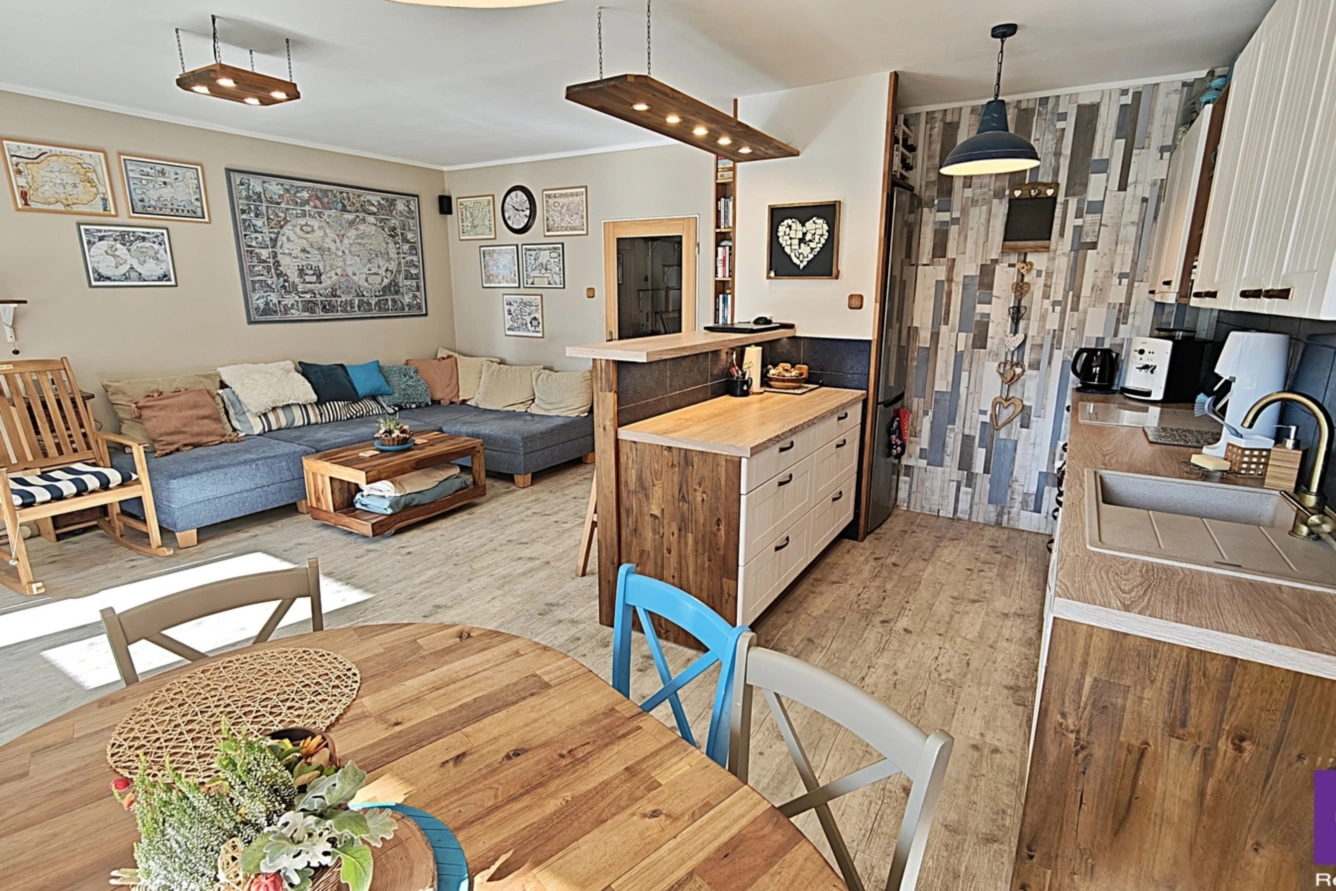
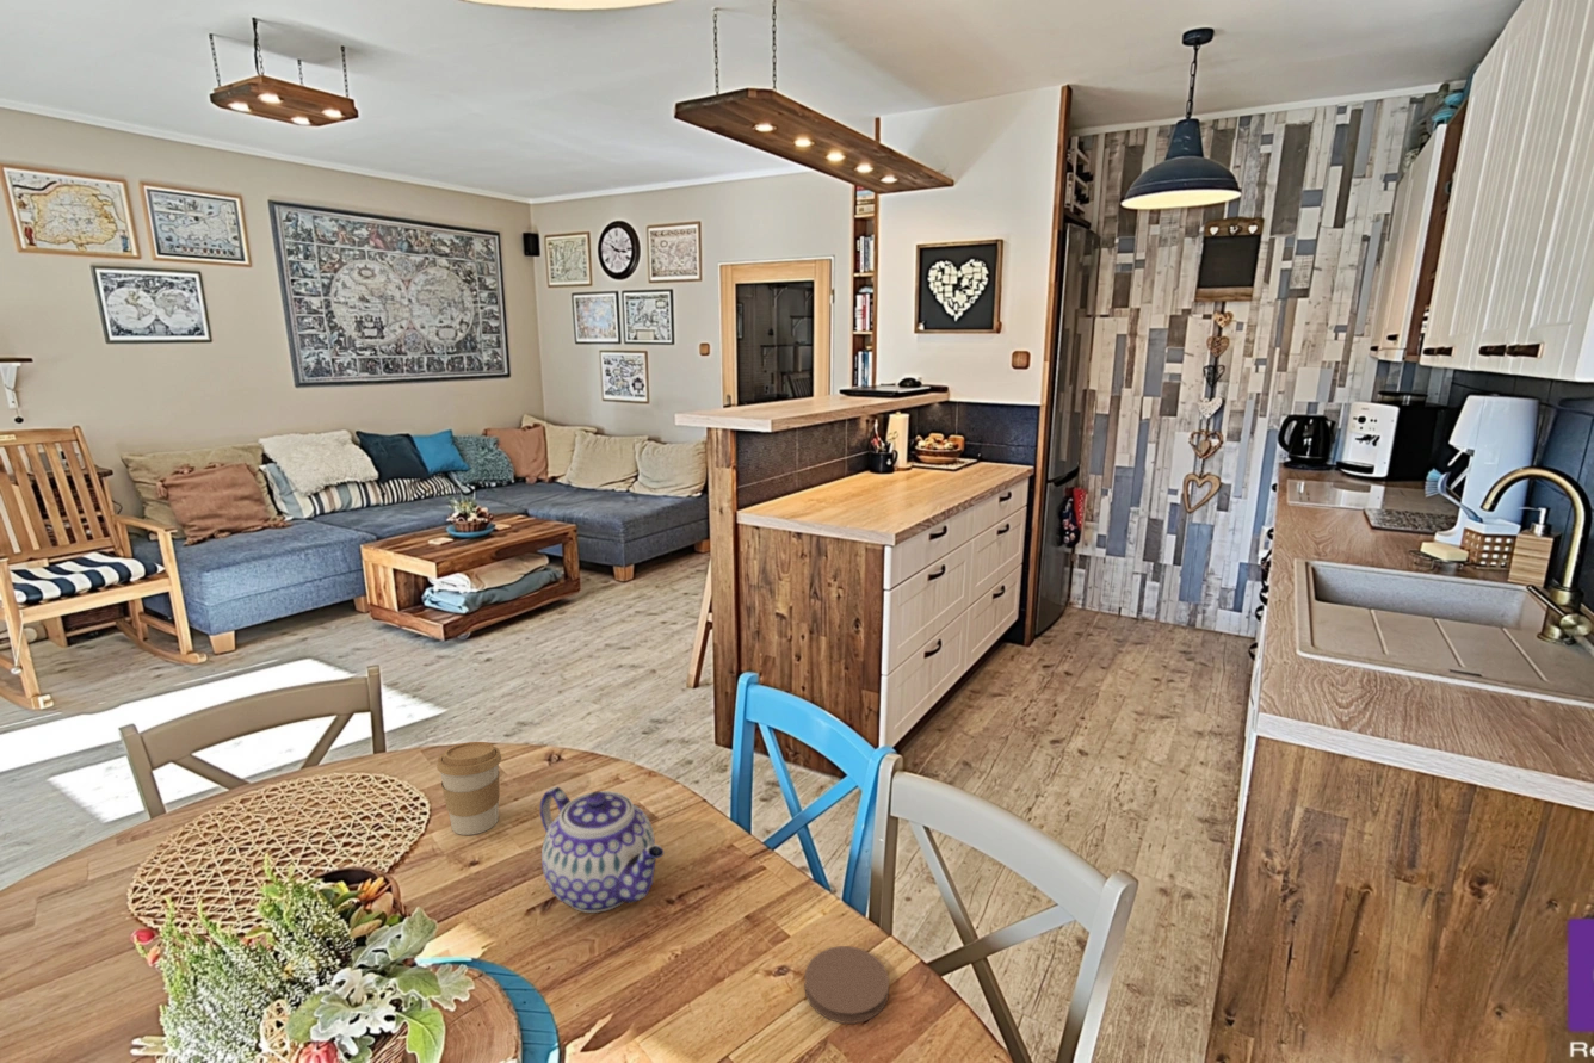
+ coaster (846, 982)
+ teapot (599, 841)
+ coffee cup (471, 785)
